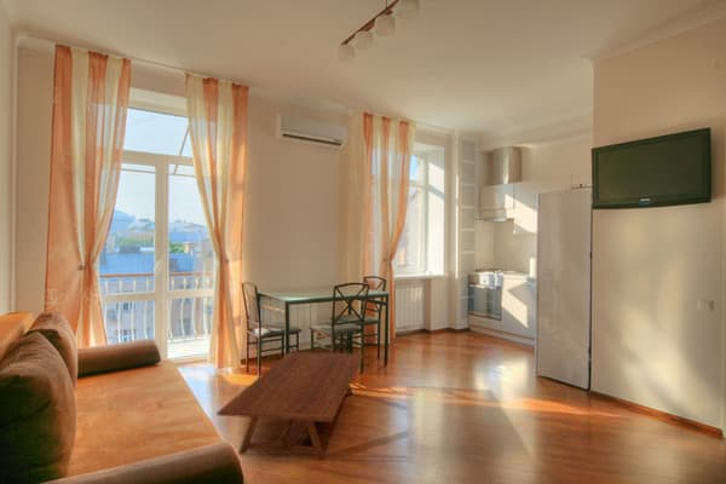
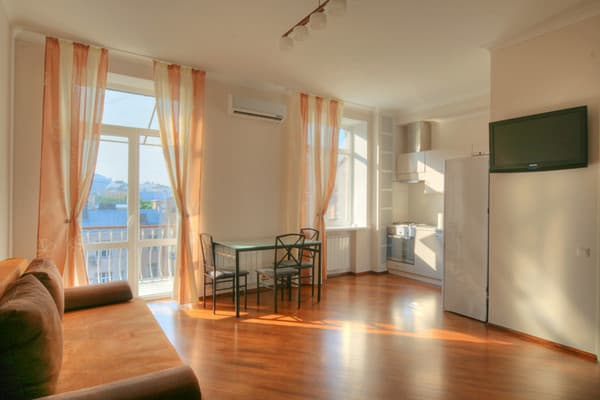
- coffee table (305, 397)
